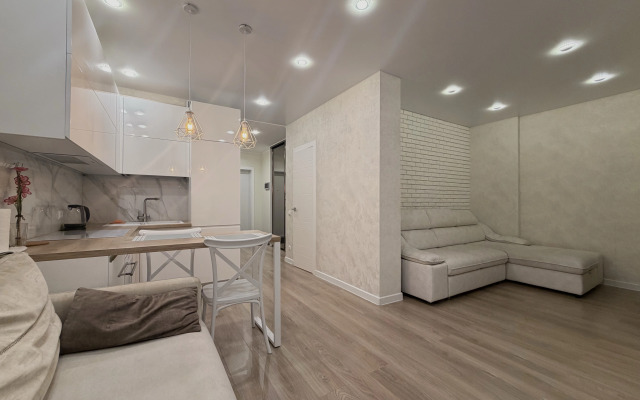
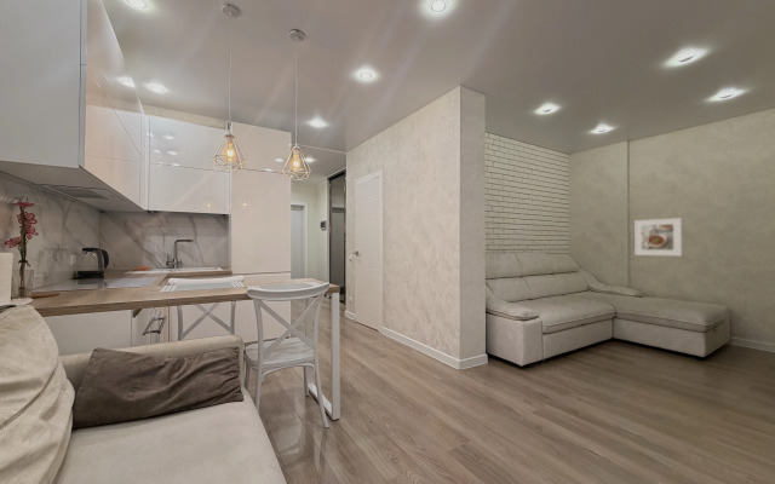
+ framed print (656, 237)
